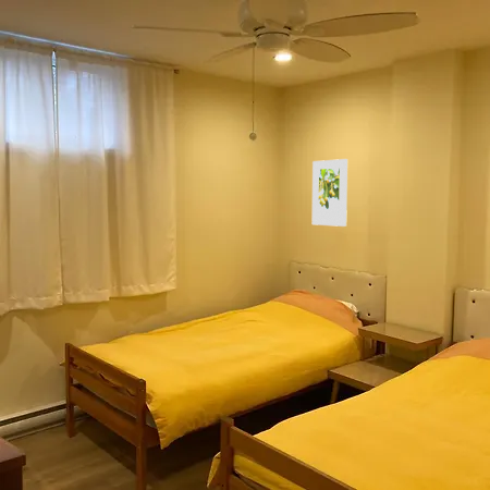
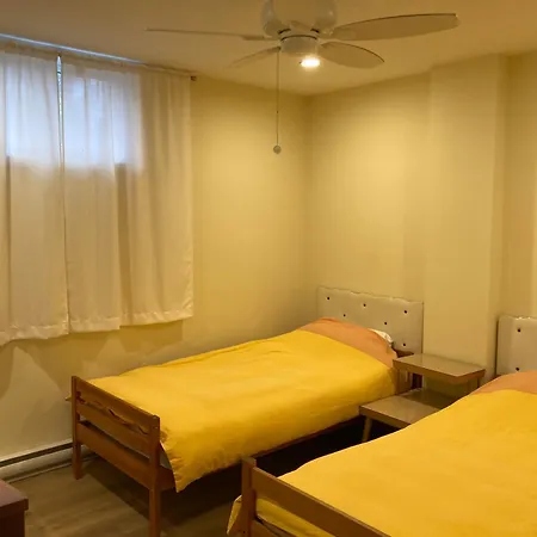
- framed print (329, 193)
